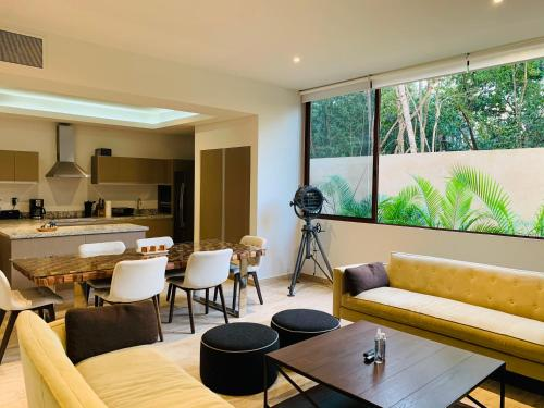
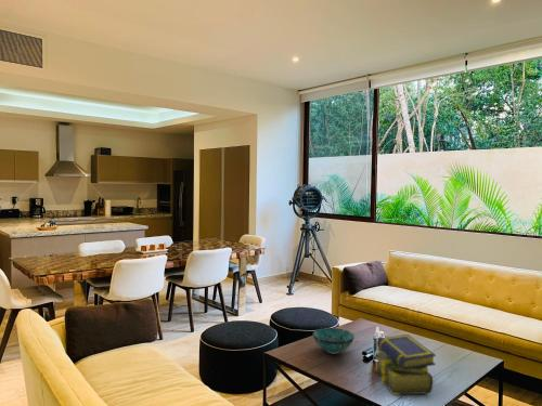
+ stack of books (404, 363)
+ decorative bowl (333, 342)
